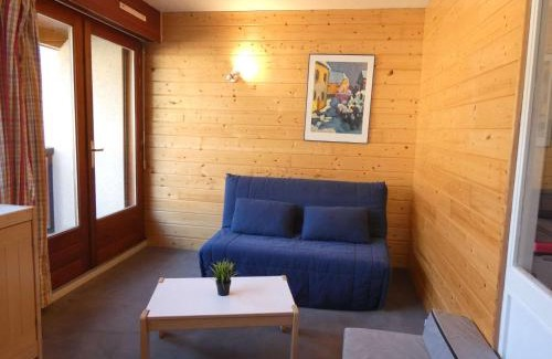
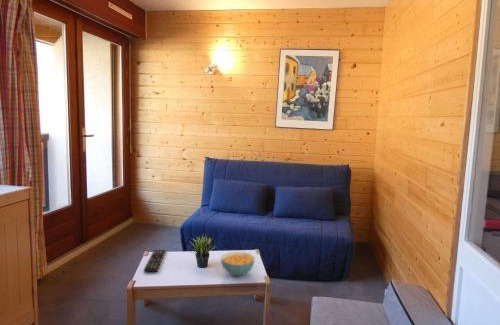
+ cereal bowl (237, 266)
+ remote control (155, 259)
